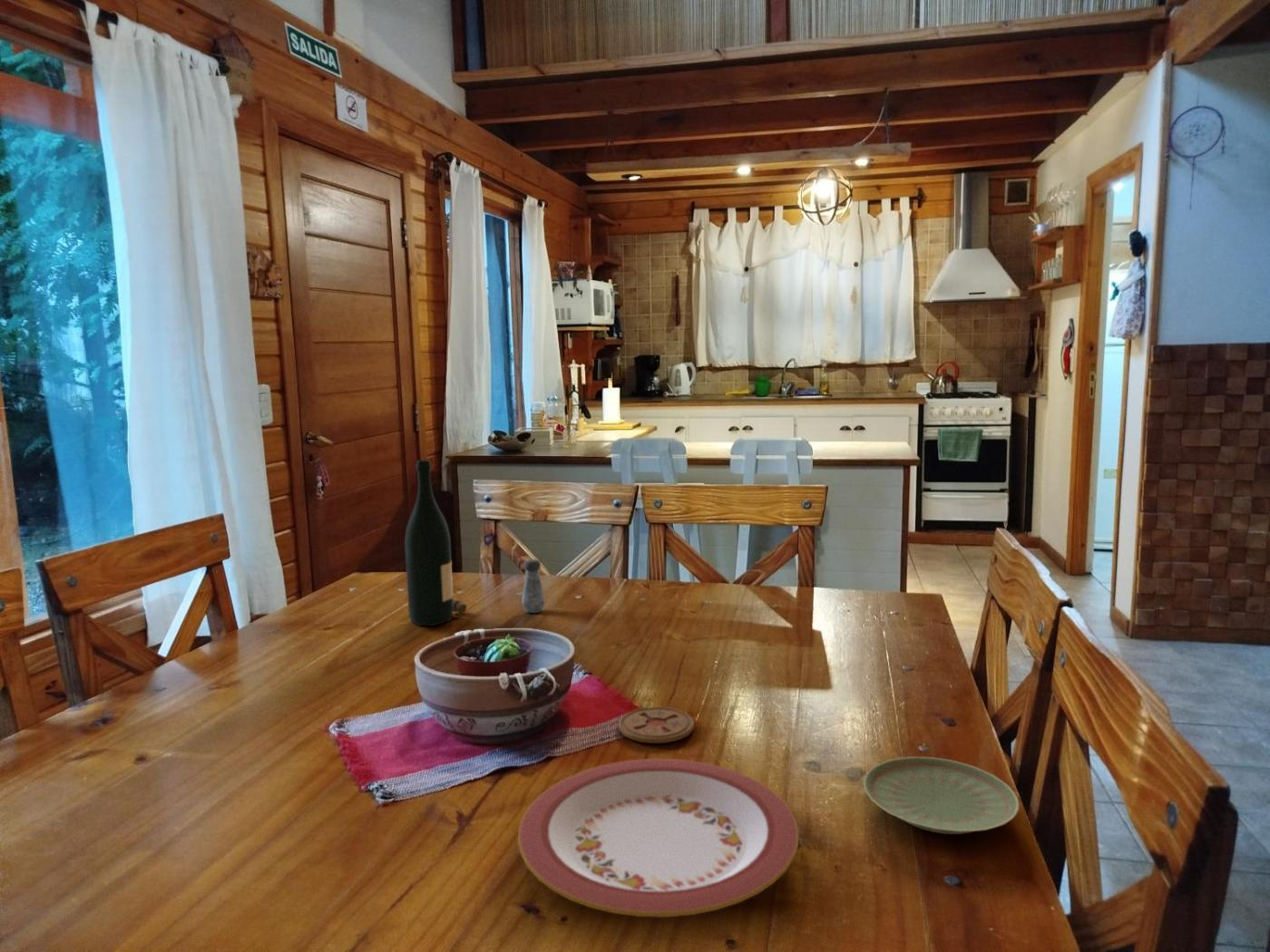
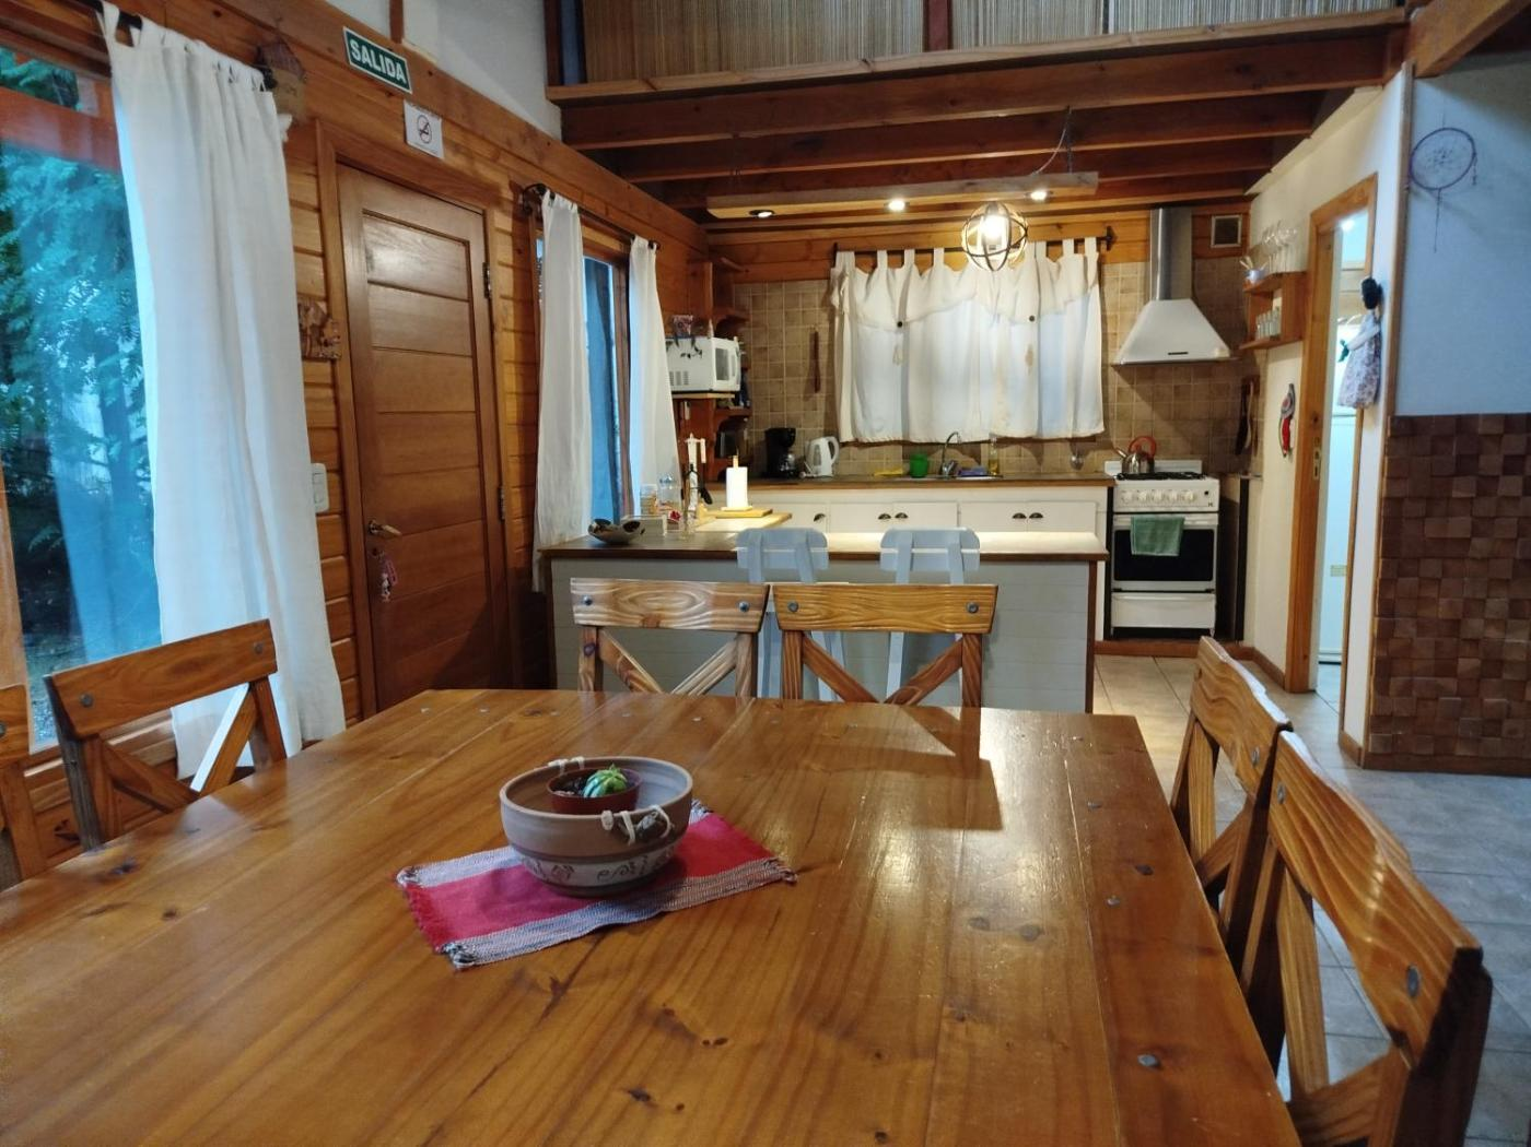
- wine bottle (428, 539)
- coaster (656, 724)
- salt shaker (532, 585)
- plate (938, 799)
- plate (658, 833)
